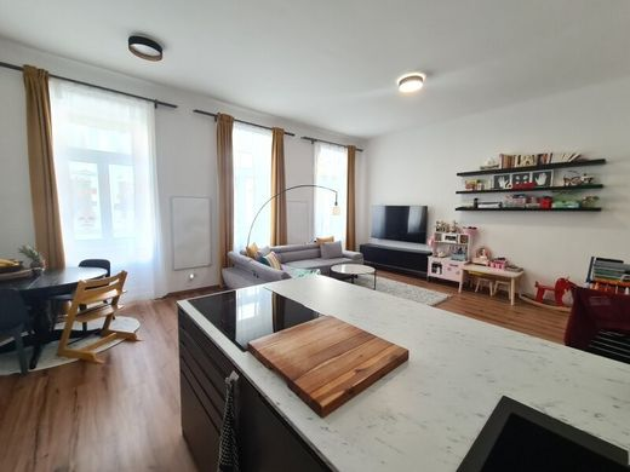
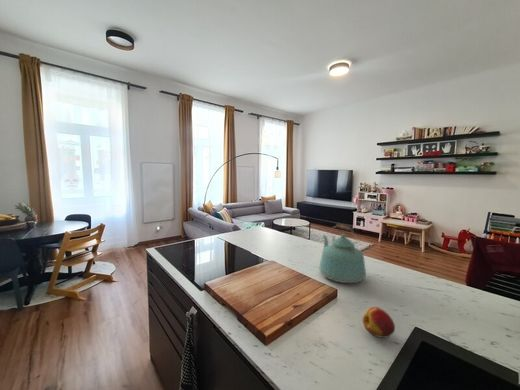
+ kettle (339, 248)
+ fruit (378, 322)
